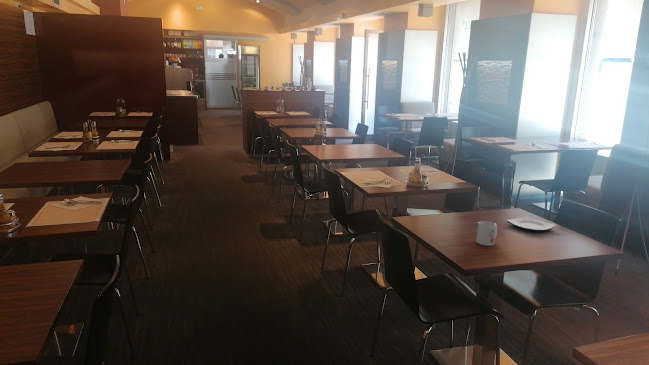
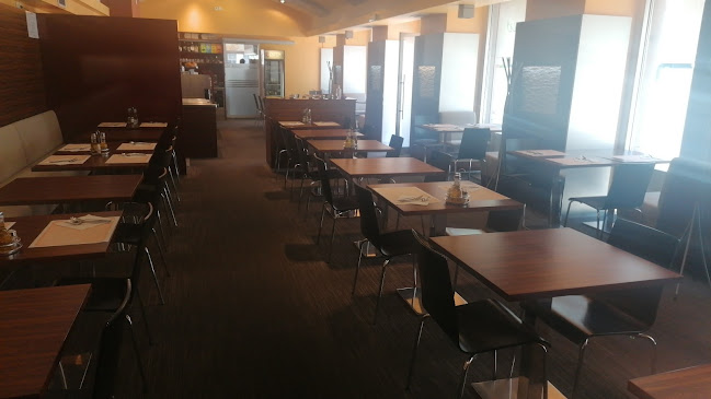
- plate (530, 224)
- mug (488, 232)
